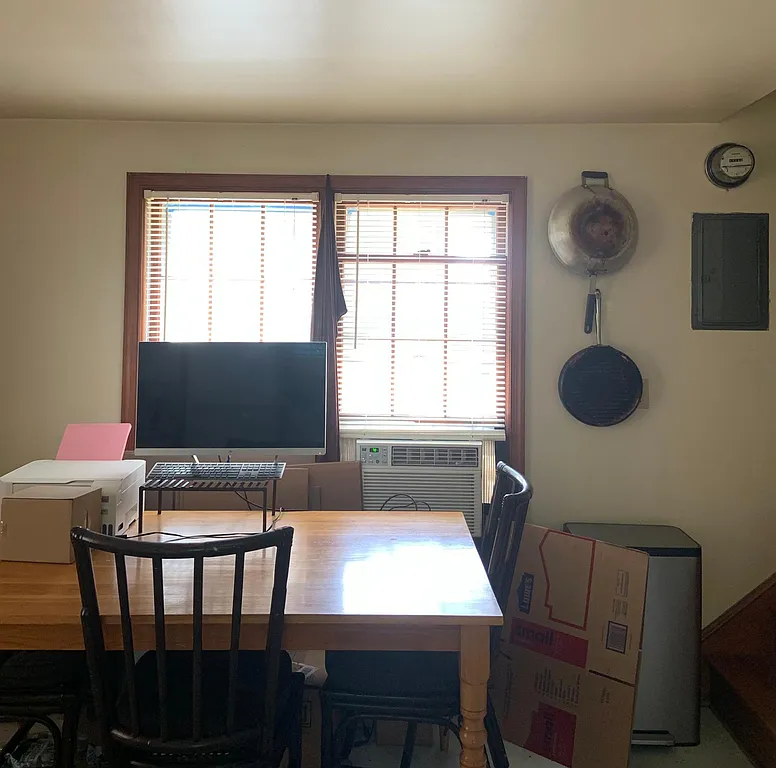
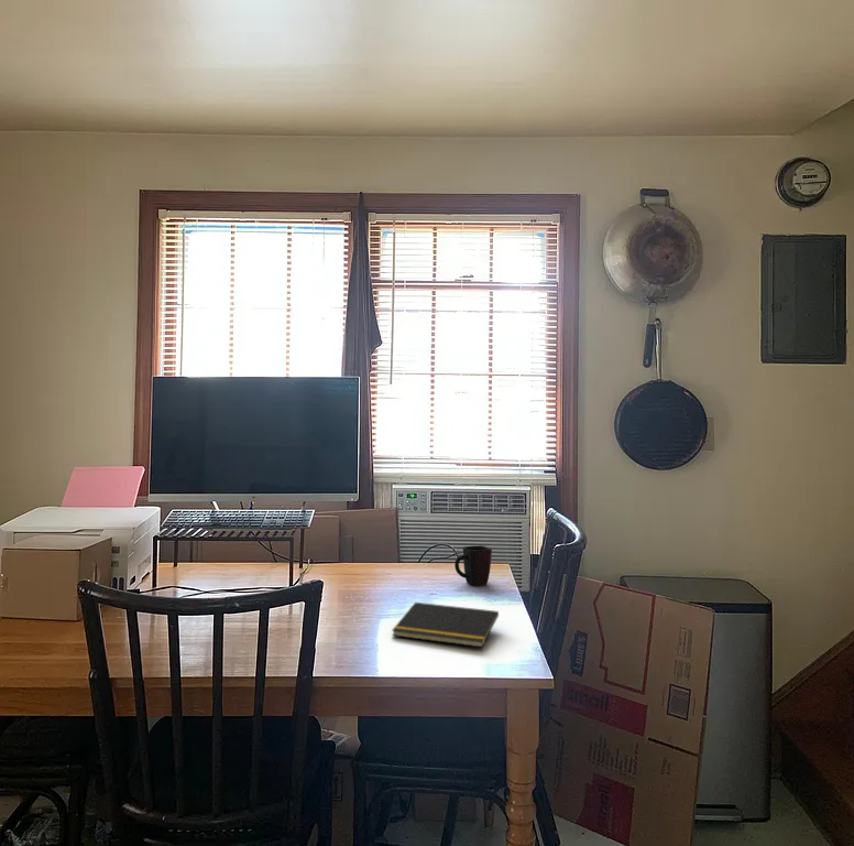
+ mug (473, 566)
+ notepad (446, 622)
